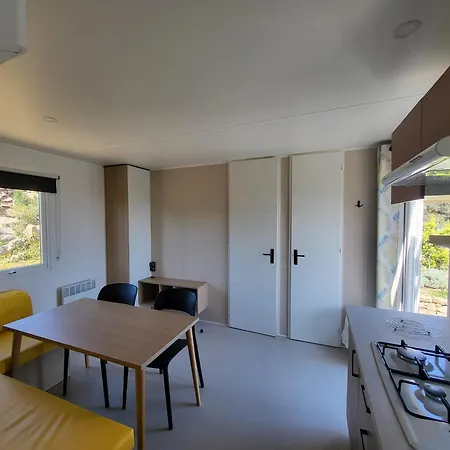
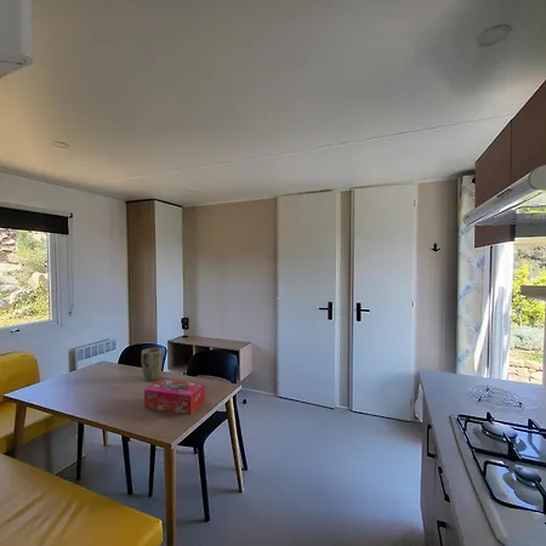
+ plant pot (152, 364)
+ tissue box (175, 396)
